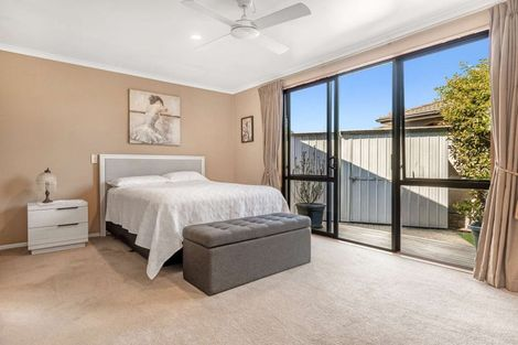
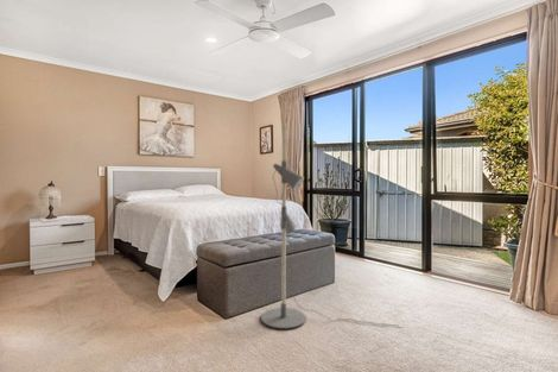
+ floor lamp (294, 225)
